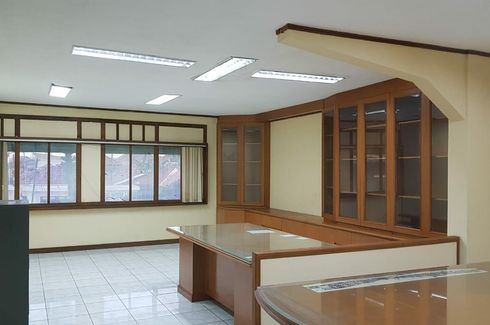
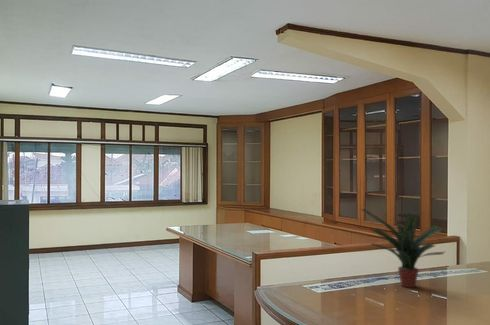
+ potted plant (402, 246)
